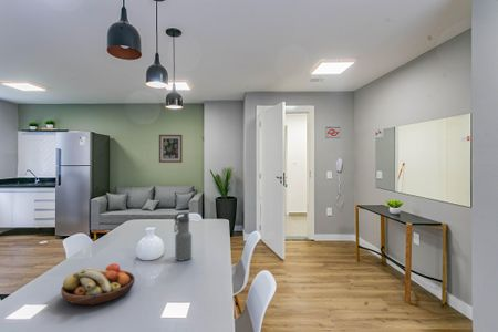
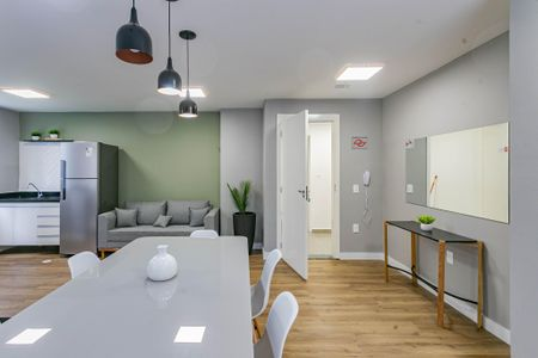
- water bottle (183, 235)
- fruit bowl (100, 279)
- wall art (170, 148)
